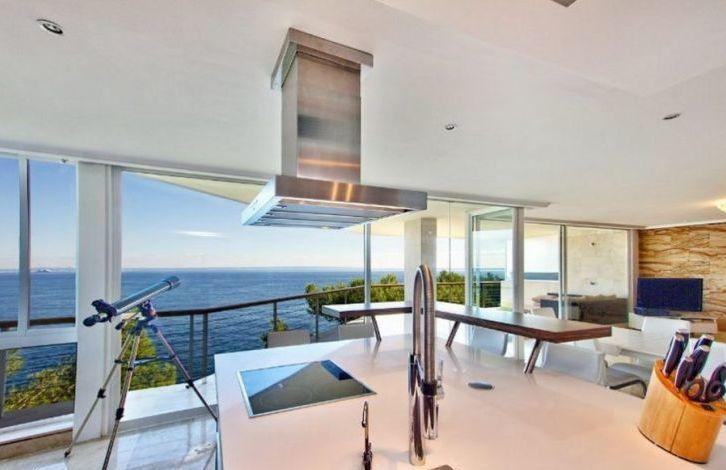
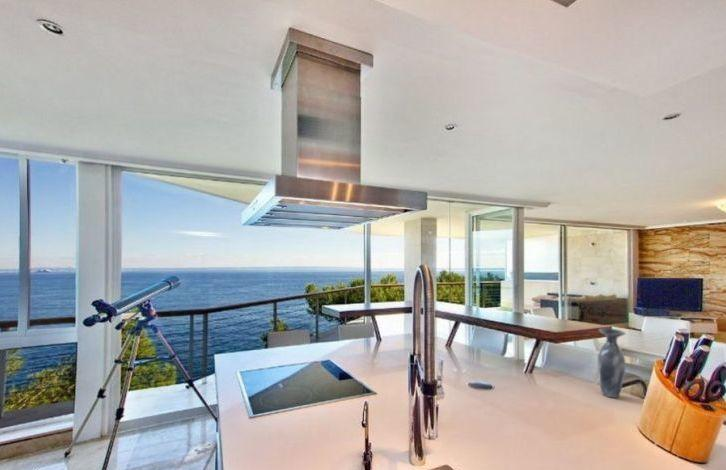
+ vase (611, 363)
